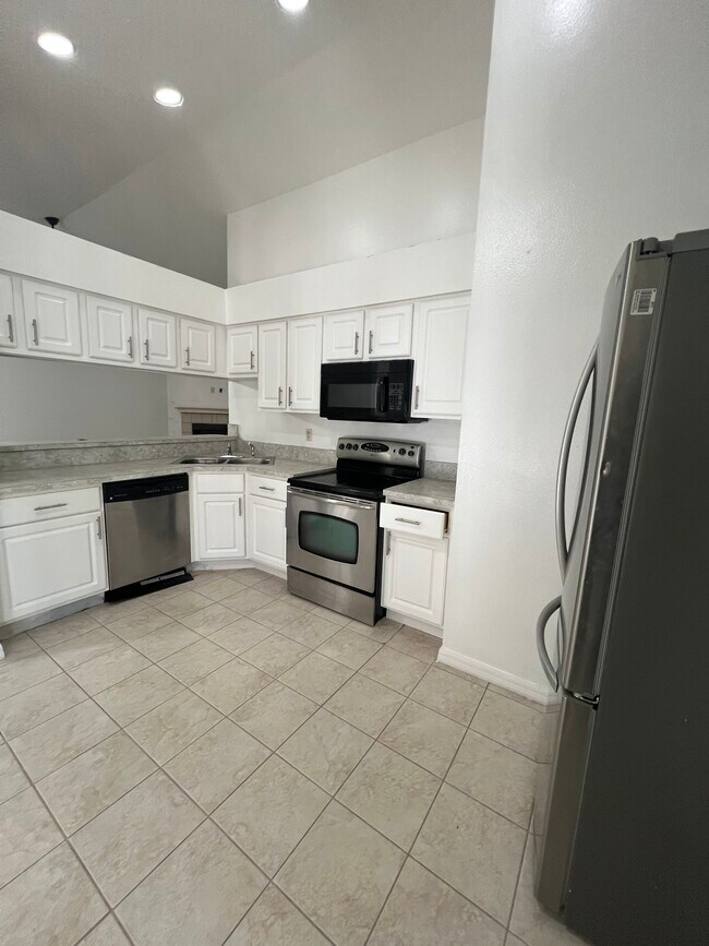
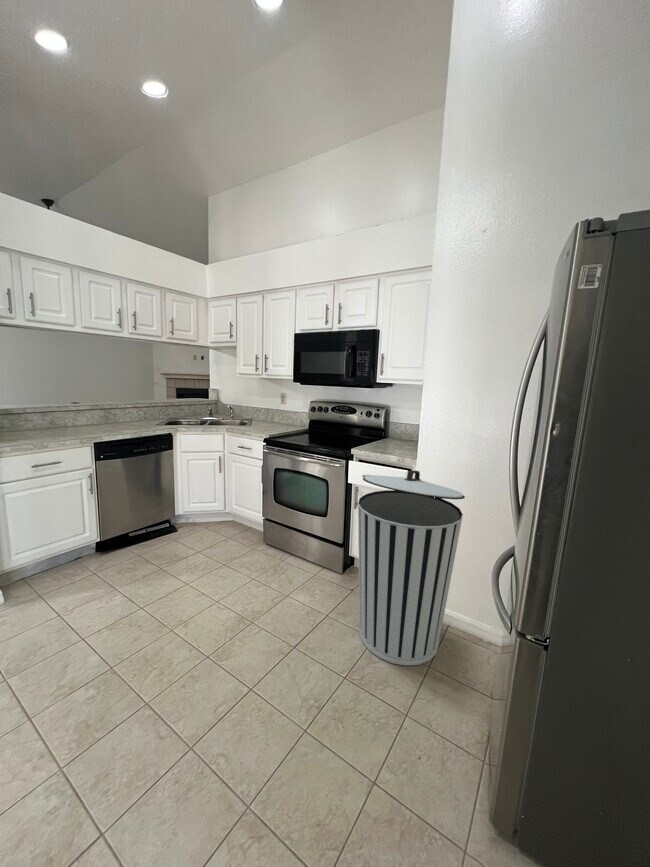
+ trash can (405, 555)
